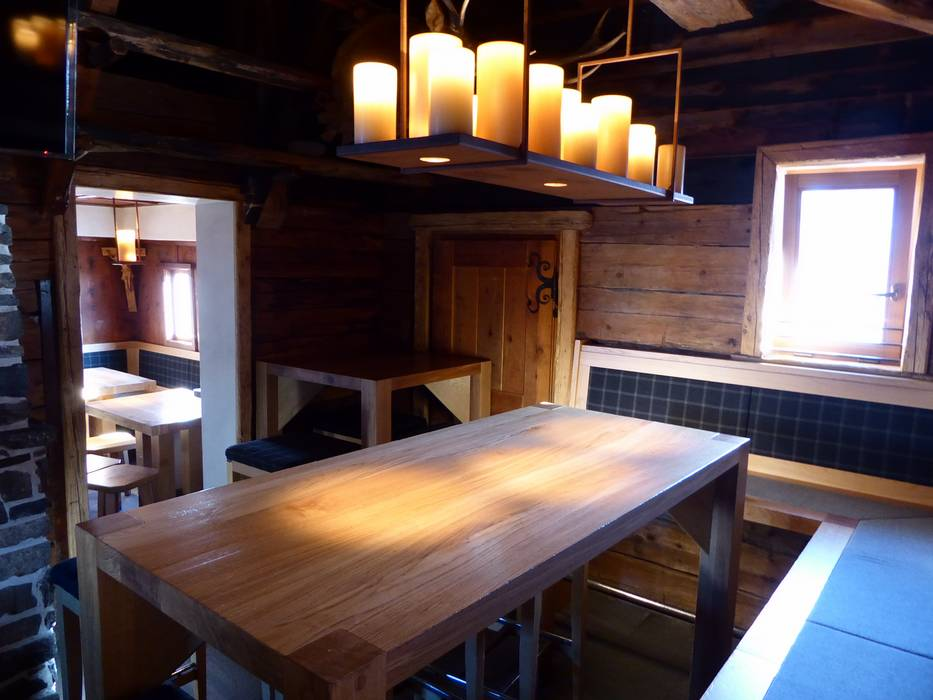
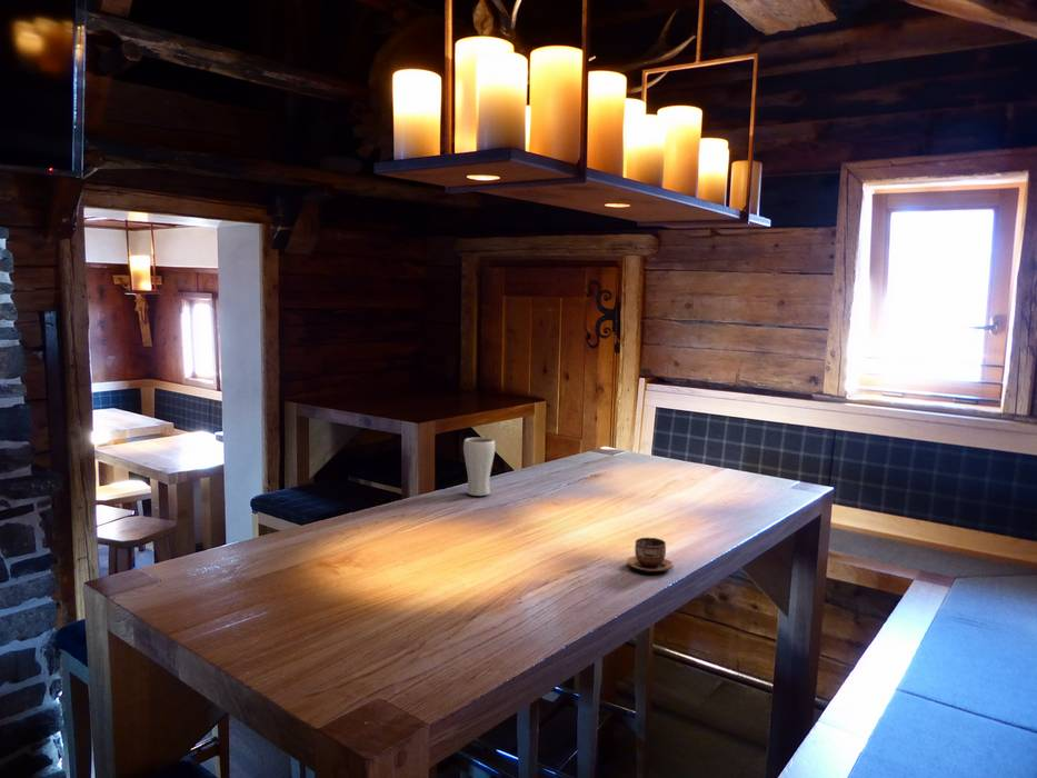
+ drinking glass (478, 467)
+ cup (650, 553)
